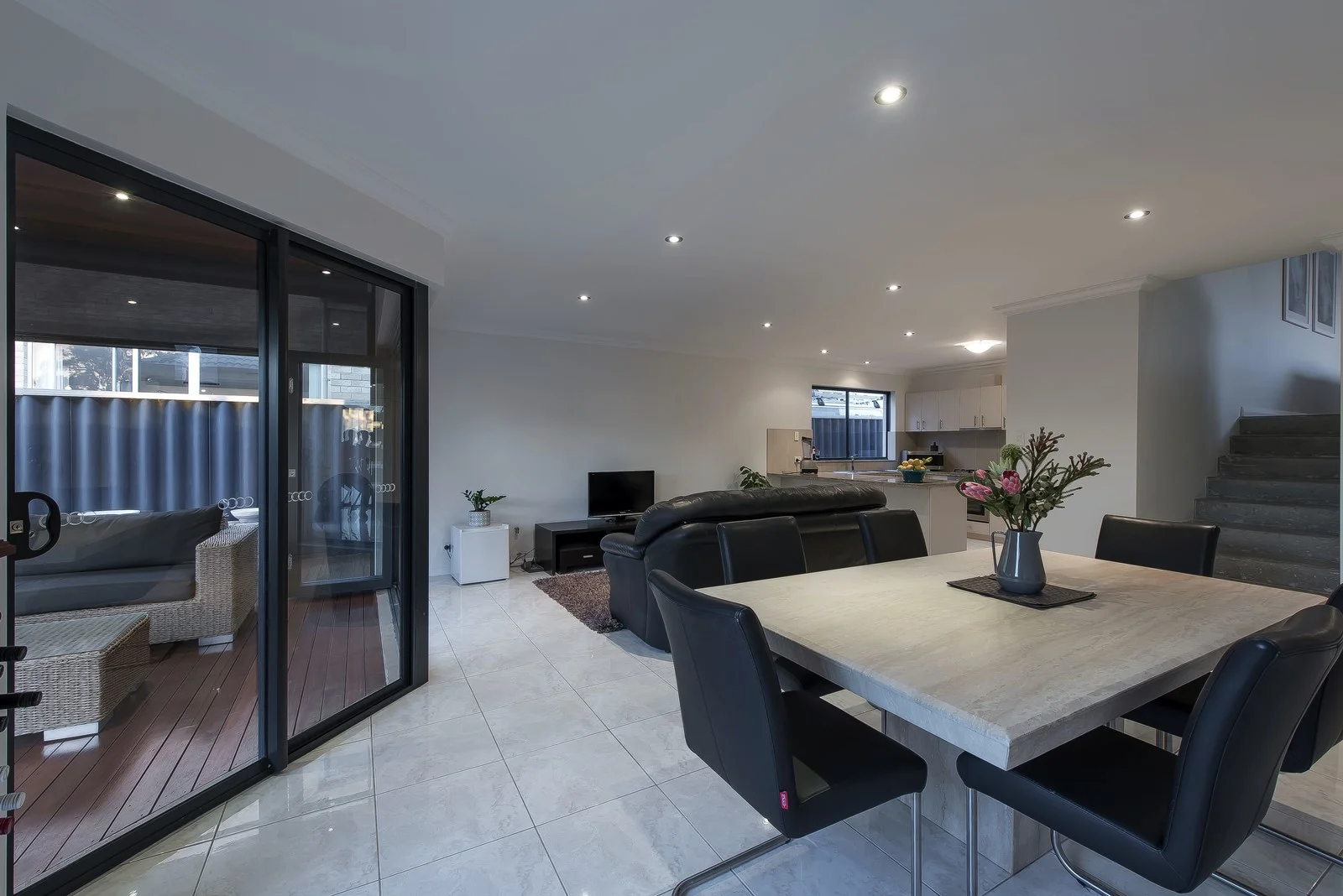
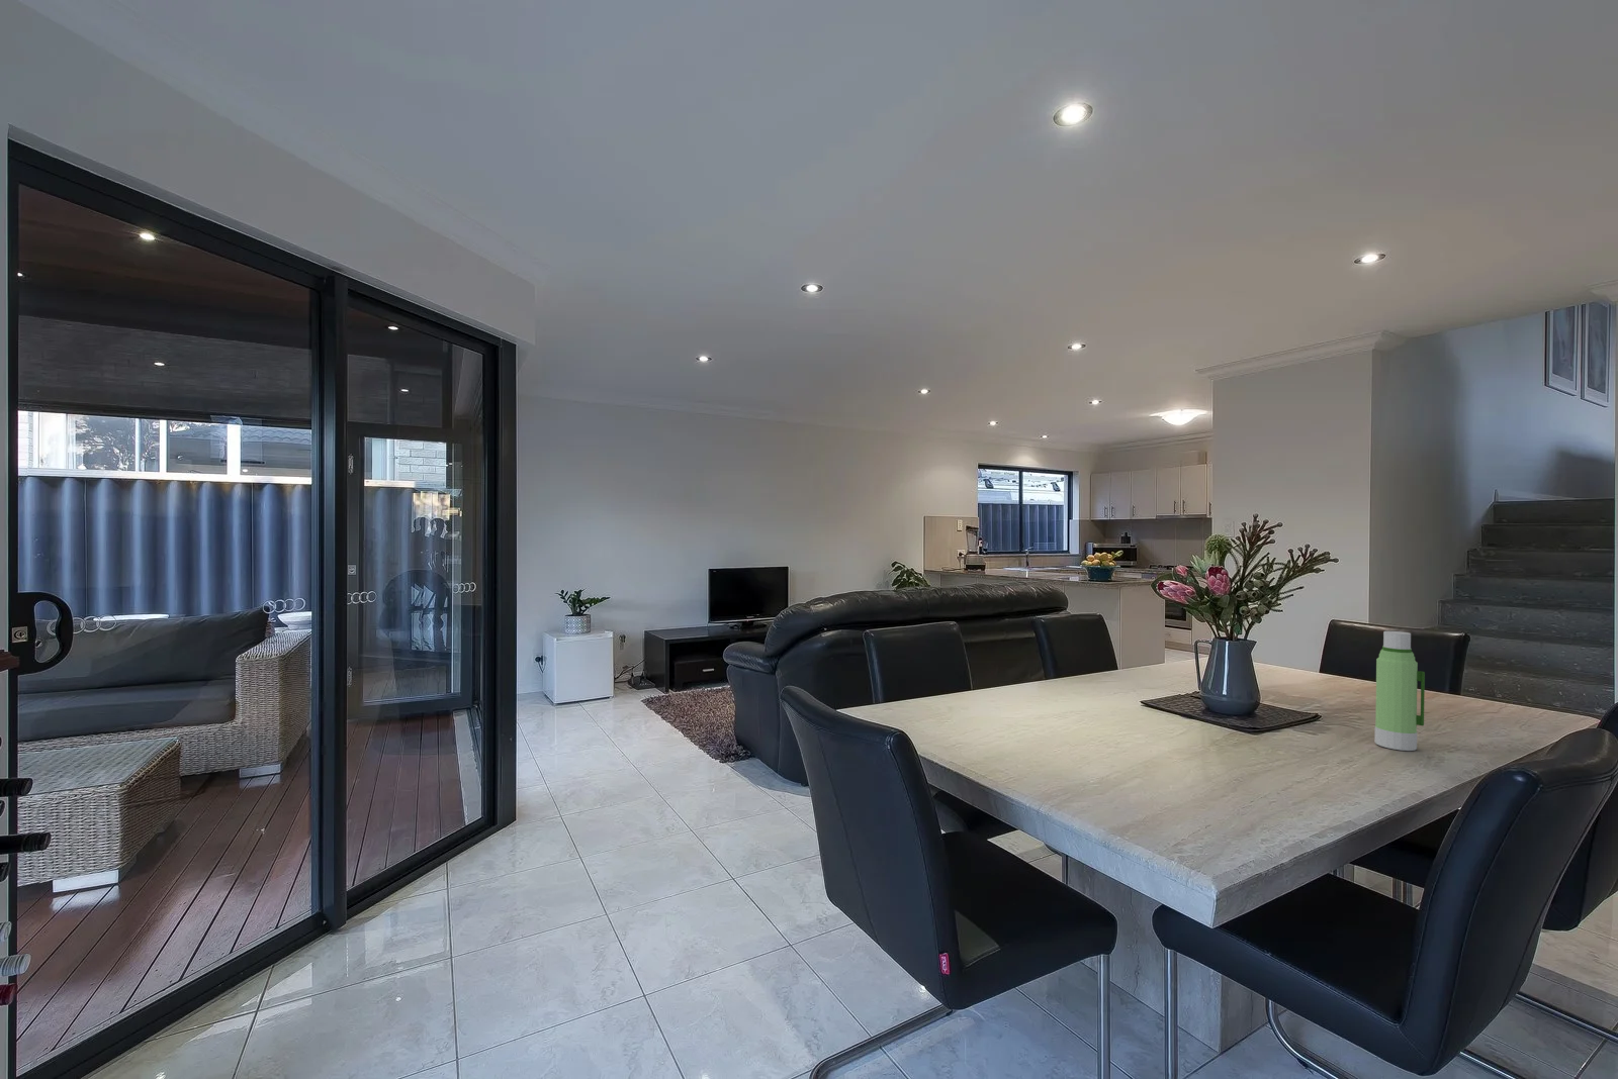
+ water bottle (1398, 689)
